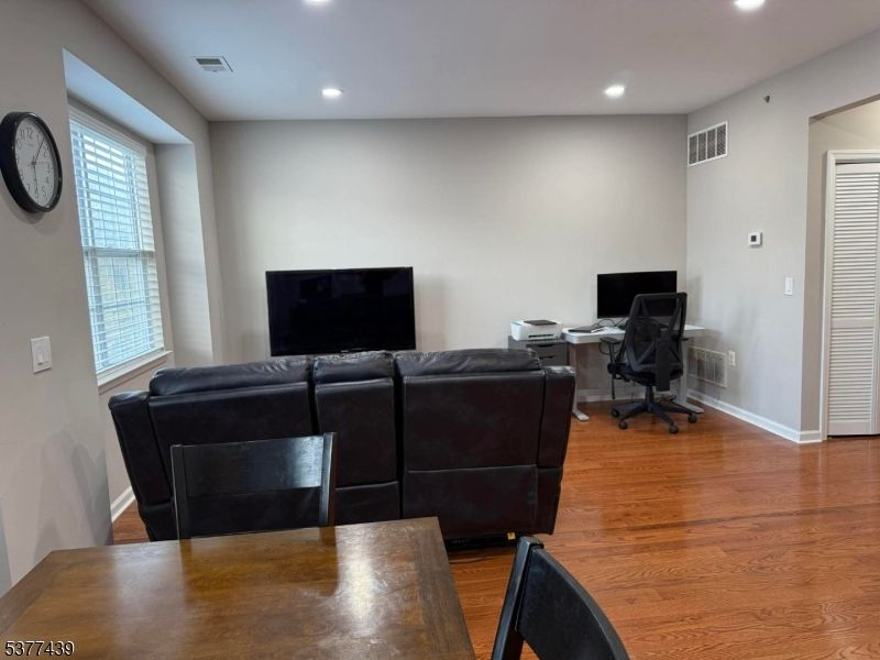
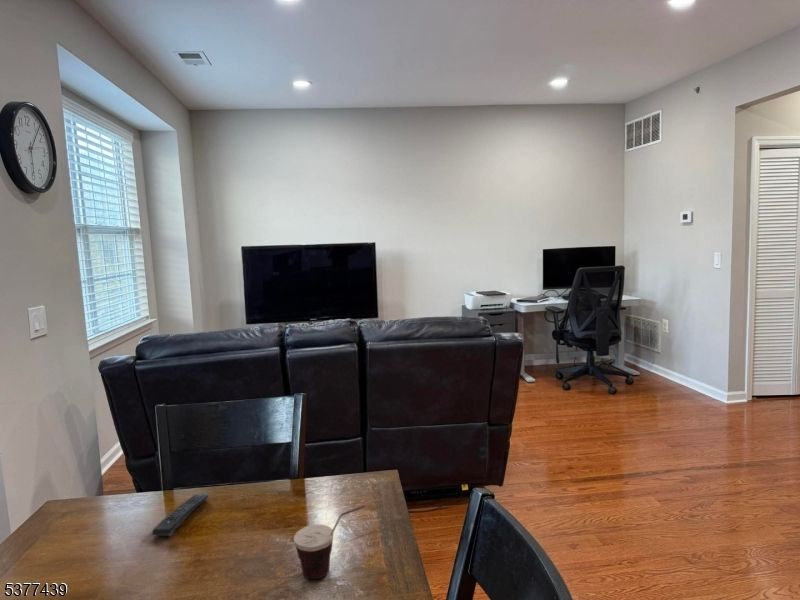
+ cup (330, 539)
+ remote control (183, 511)
